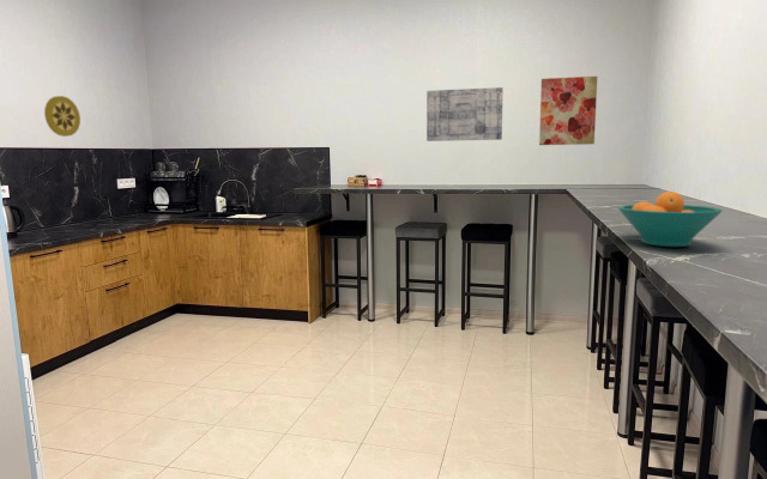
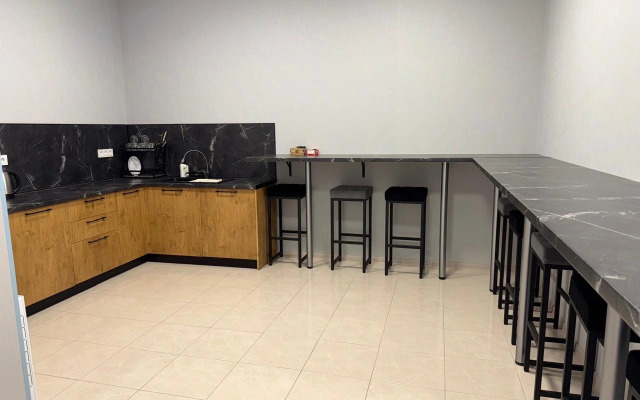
- decorative plate (62, 116)
- fruit bowl (668, 218)
- wall art (464, 115)
- wall art (567, 111)
